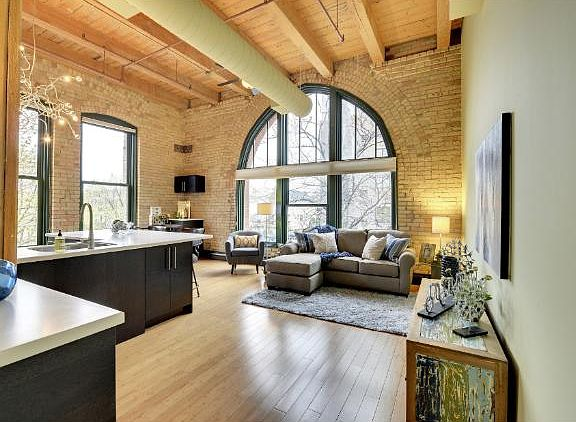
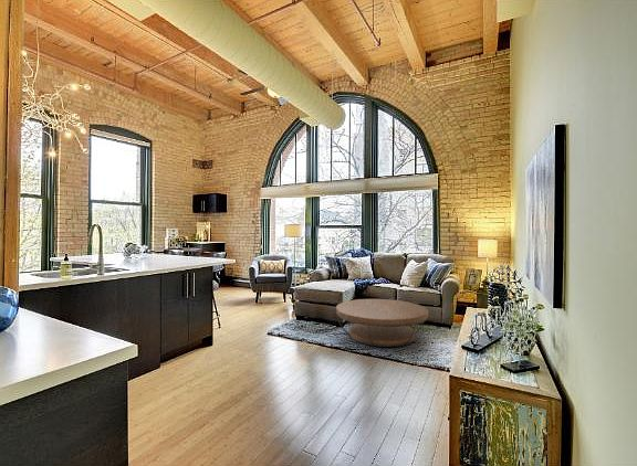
+ coffee table (380, 321)
